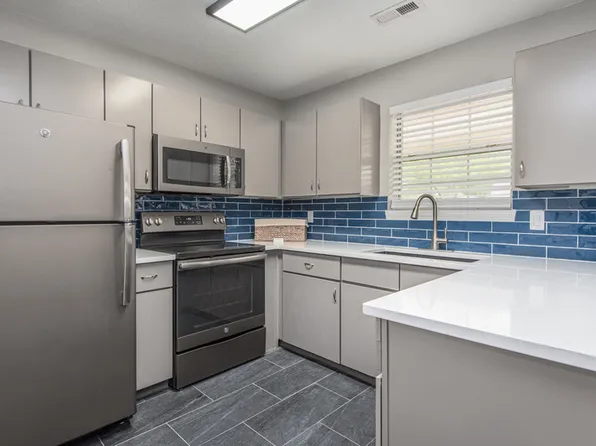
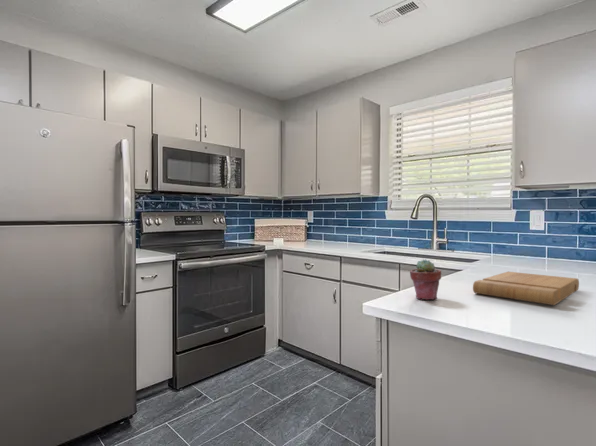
+ cutting board (527, 285)
+ potted succulent (425, 278)
